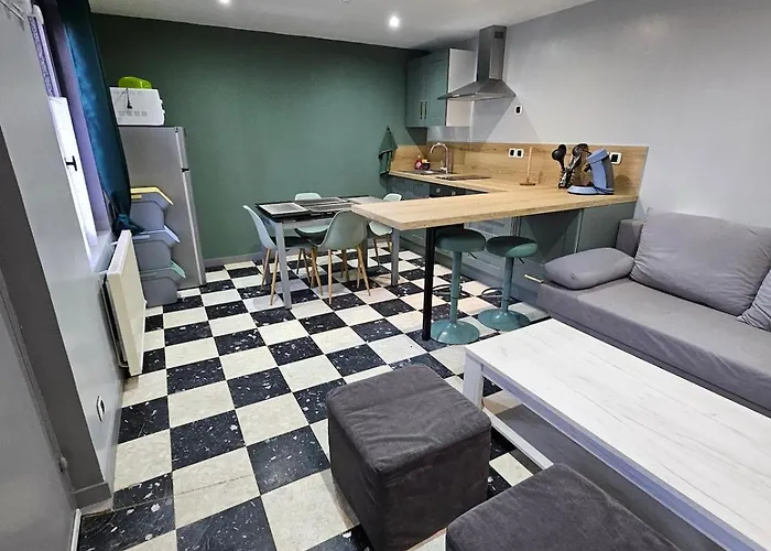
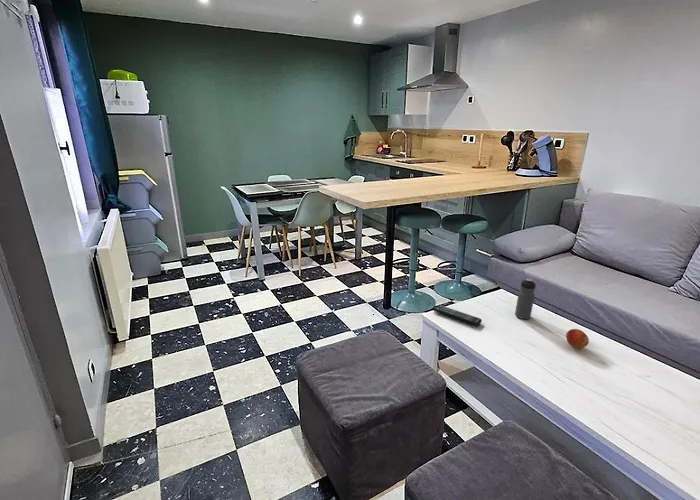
+ remote control (456, 315)
+ fruit (577, 339)
+ water bottle (525, 298)
